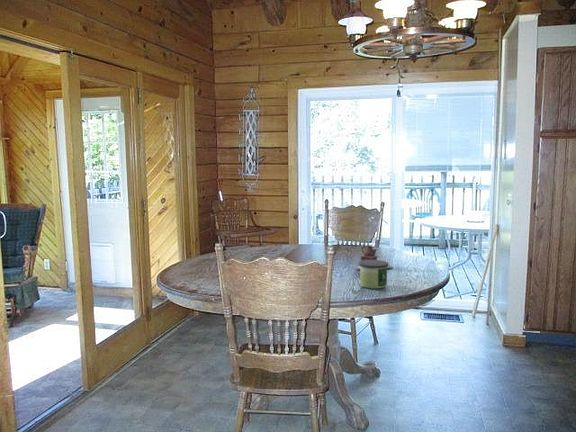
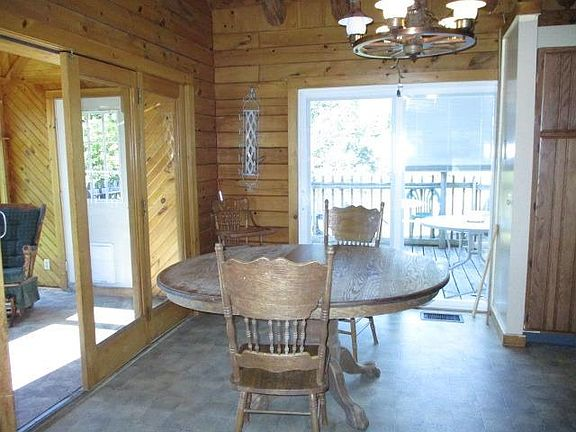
- candle (373, 274)
- teapot (370, 256)
